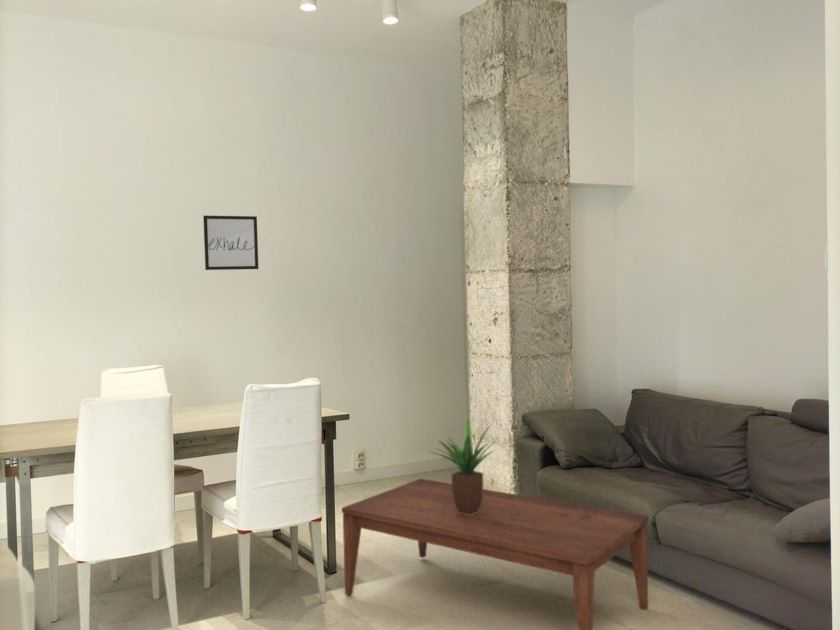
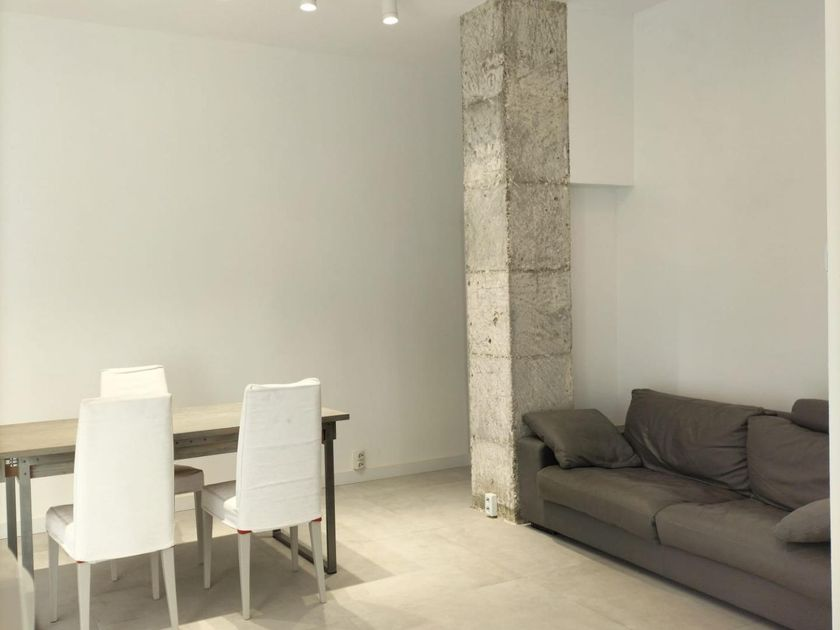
- coffee table (490, 556)
- potted plant (466, 465)
- wall art (231, 242)
